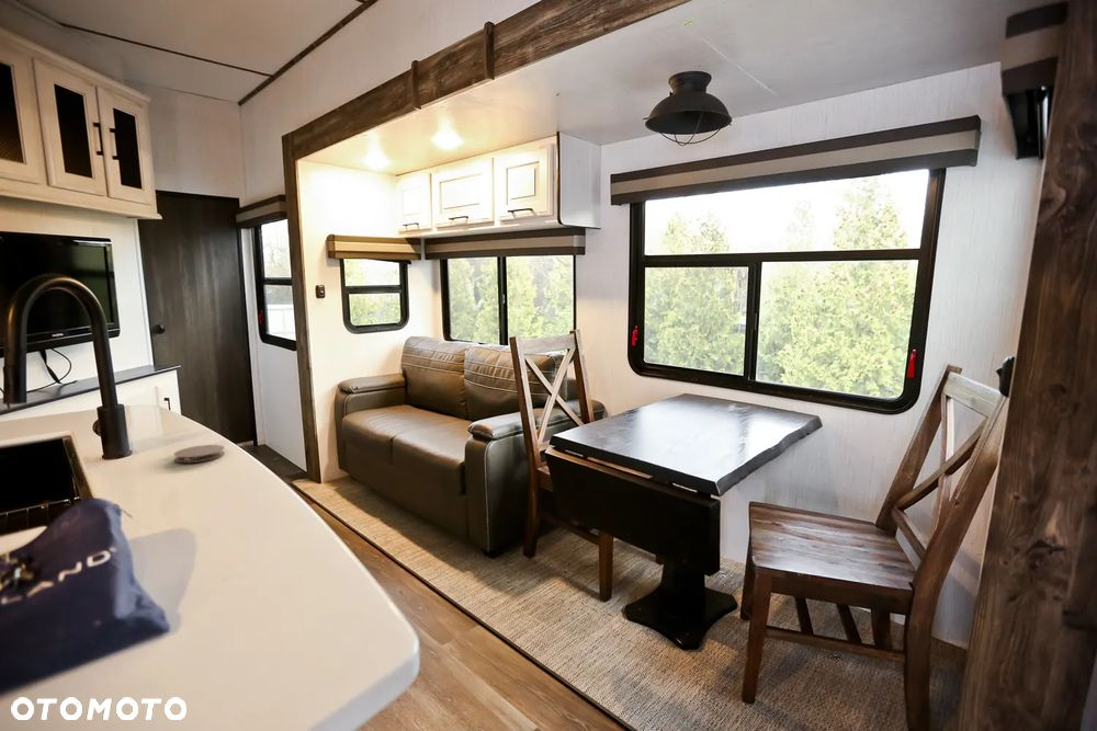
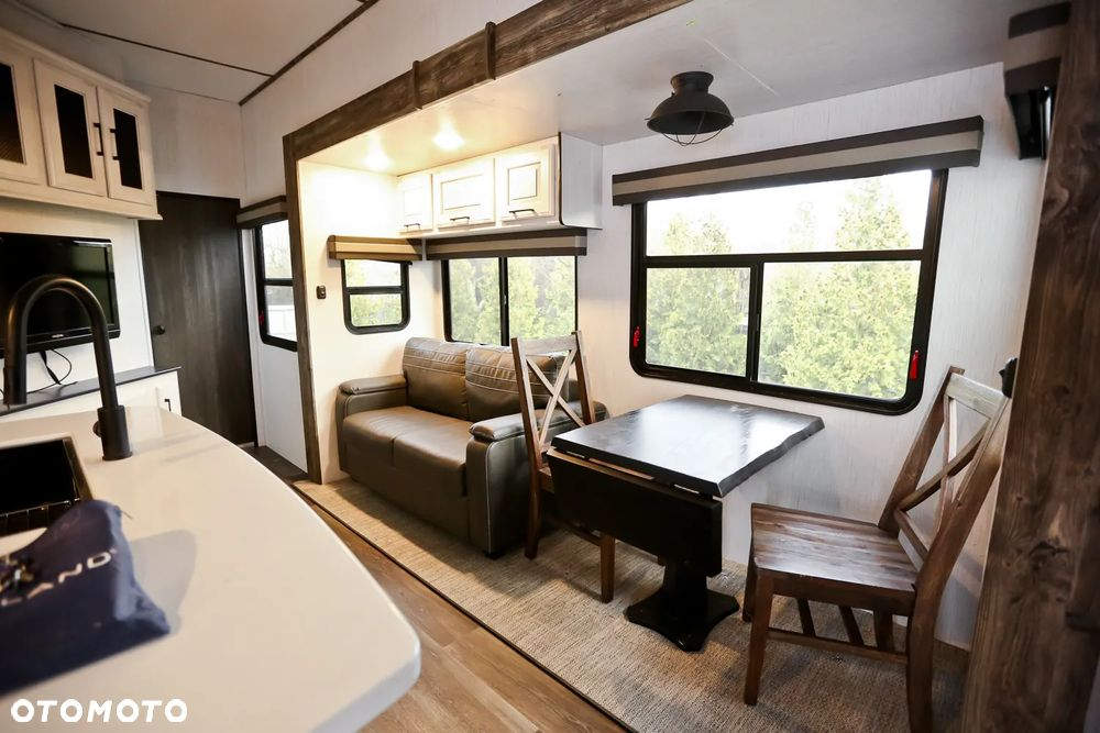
- coaster (200, 453)
